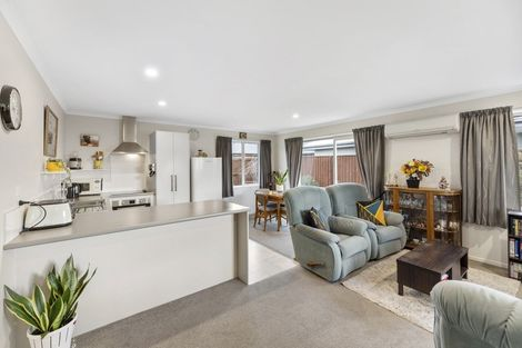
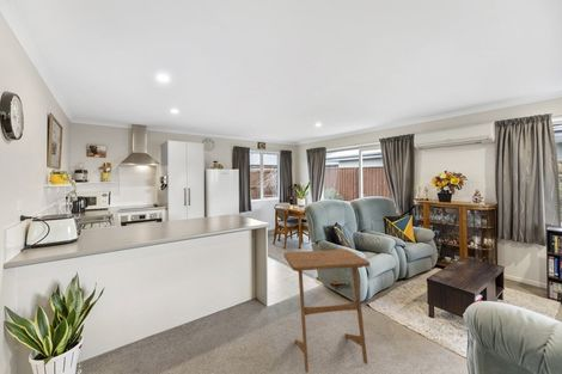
+ side table (325, 306)
